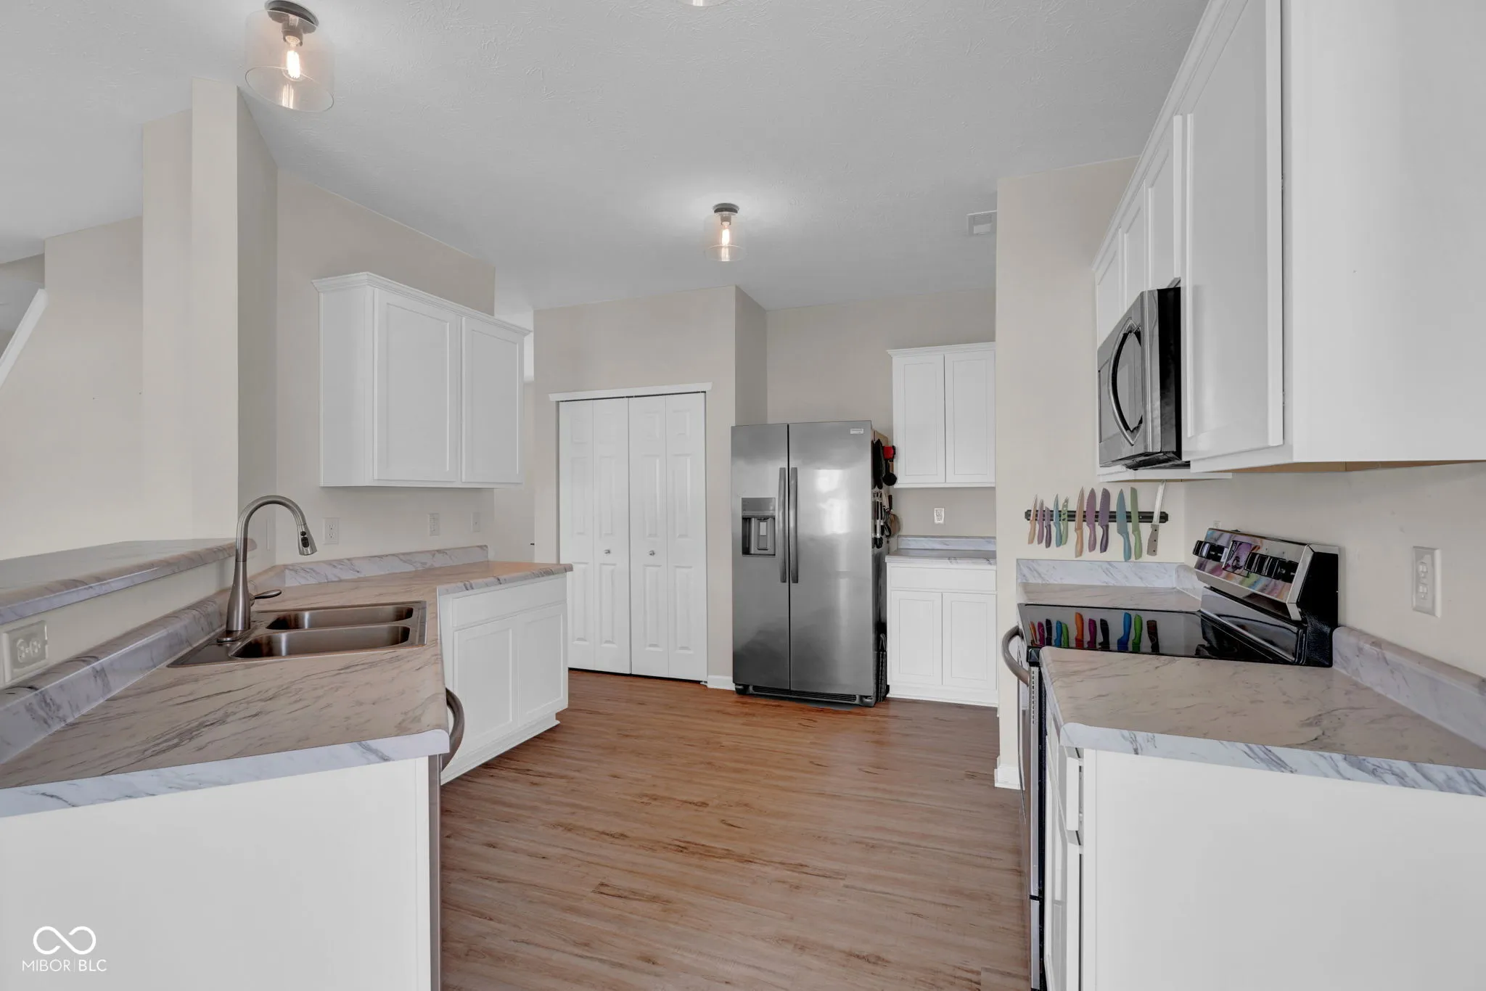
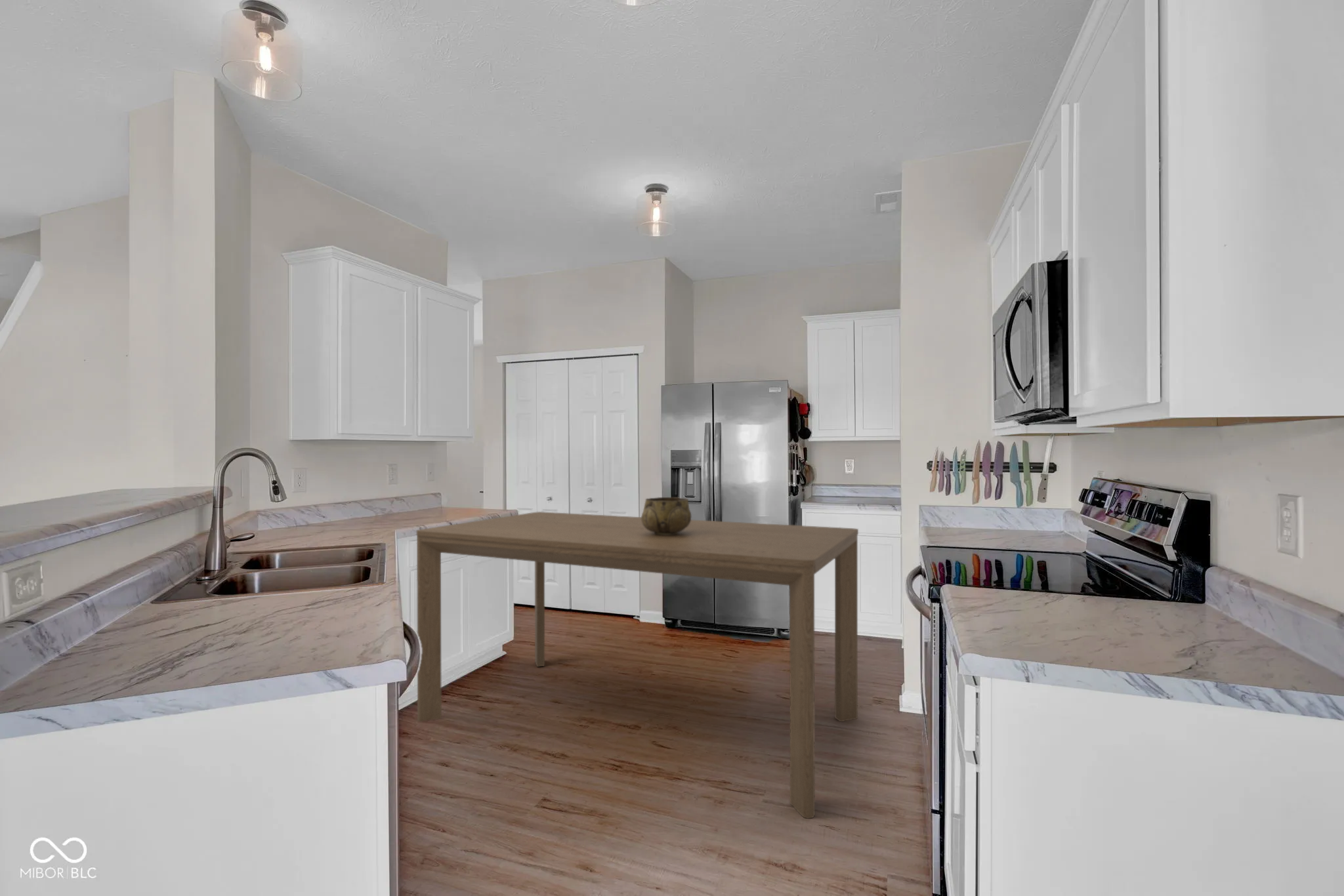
+ dining table (642, 571)
+ decorative bowl (666, 516)
